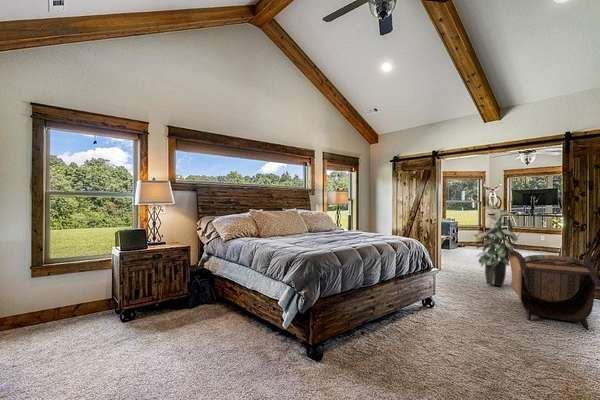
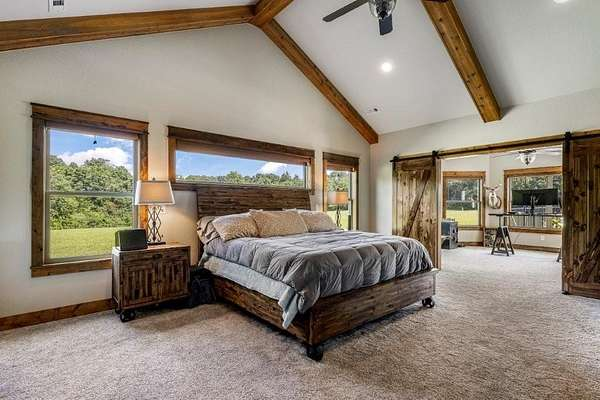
- indoor plant (495, 245)
- armchair (550, 284)
